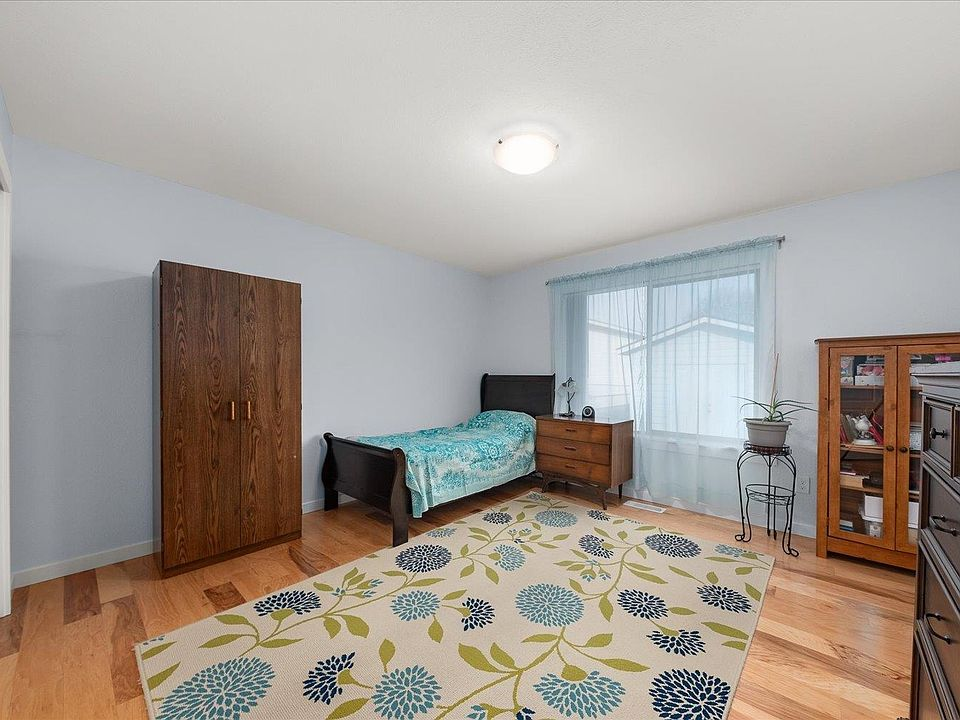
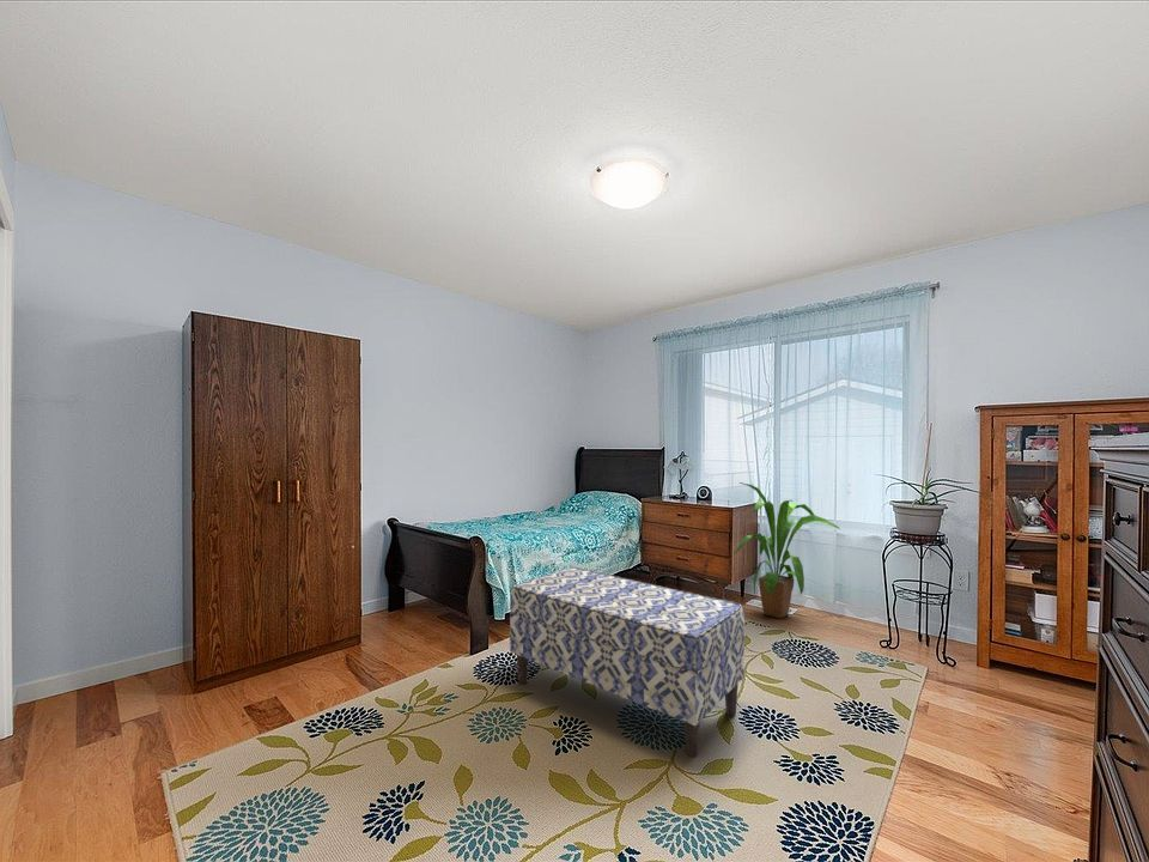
+ house plant (786, 551)
+ bench (620, 645)
